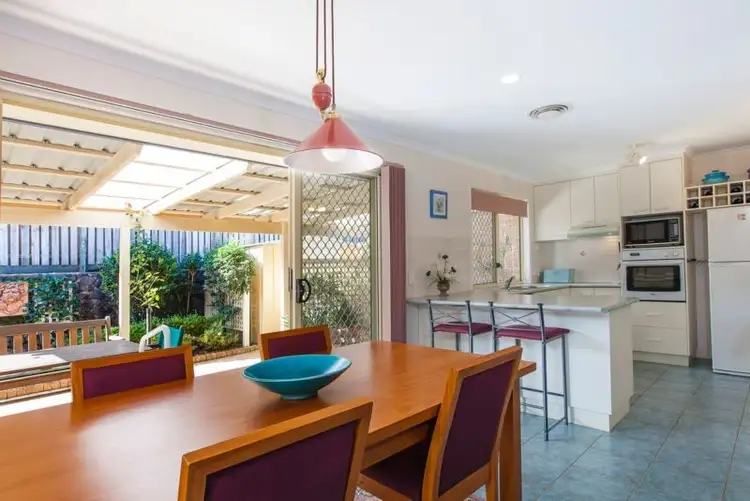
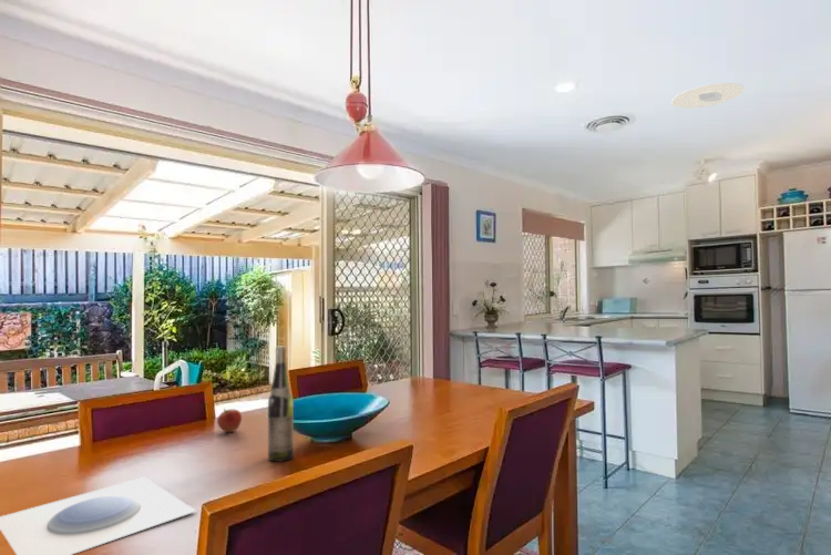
+ plate (95, 510)
+ apple (229, 419)
+ recessed light (706, 93)
+ wine bottle (280, 401)
